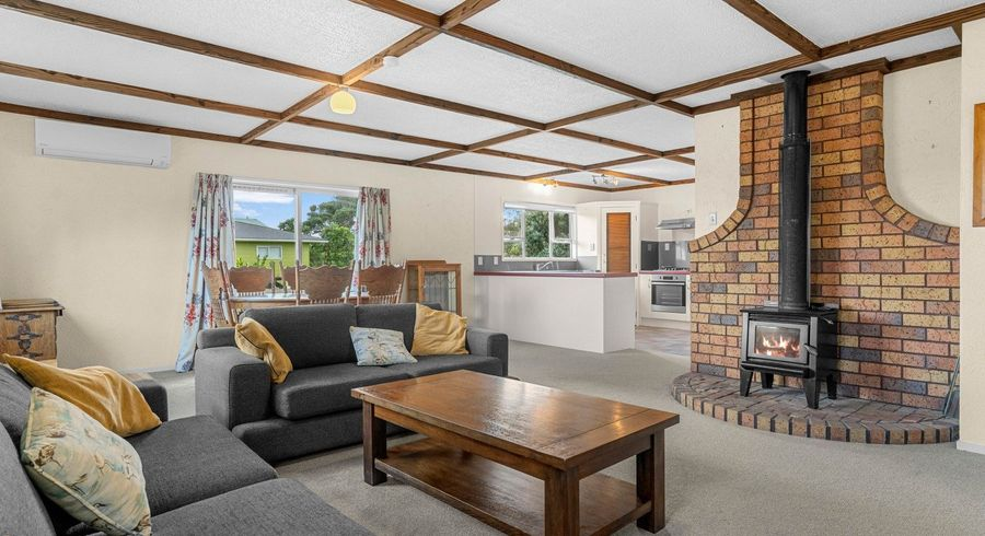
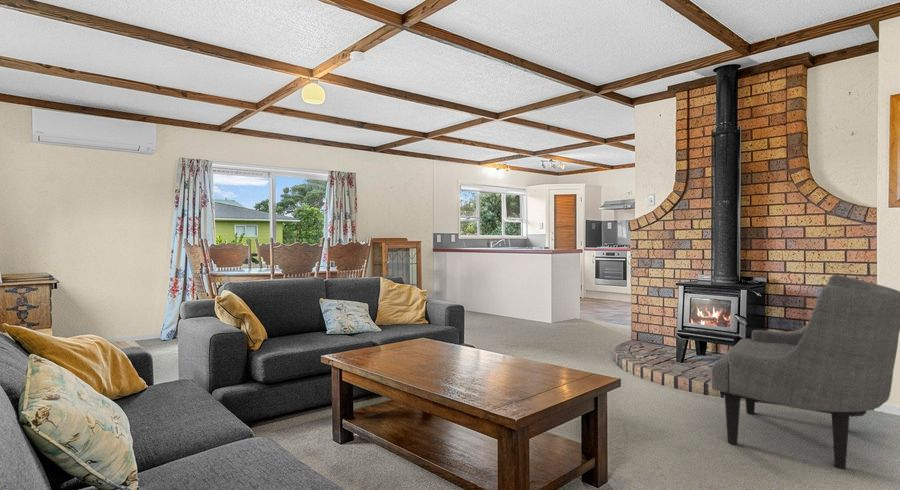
+ armchair (806, 358)
